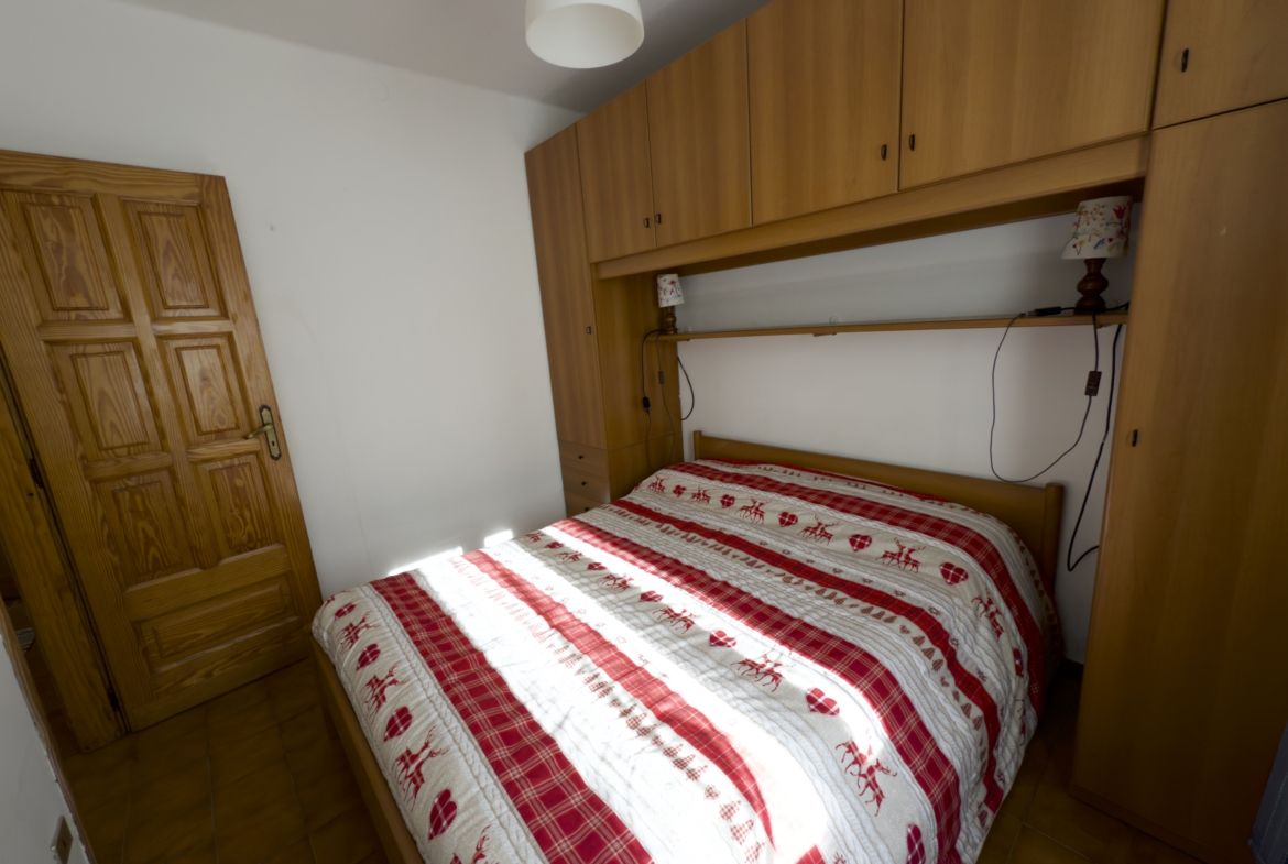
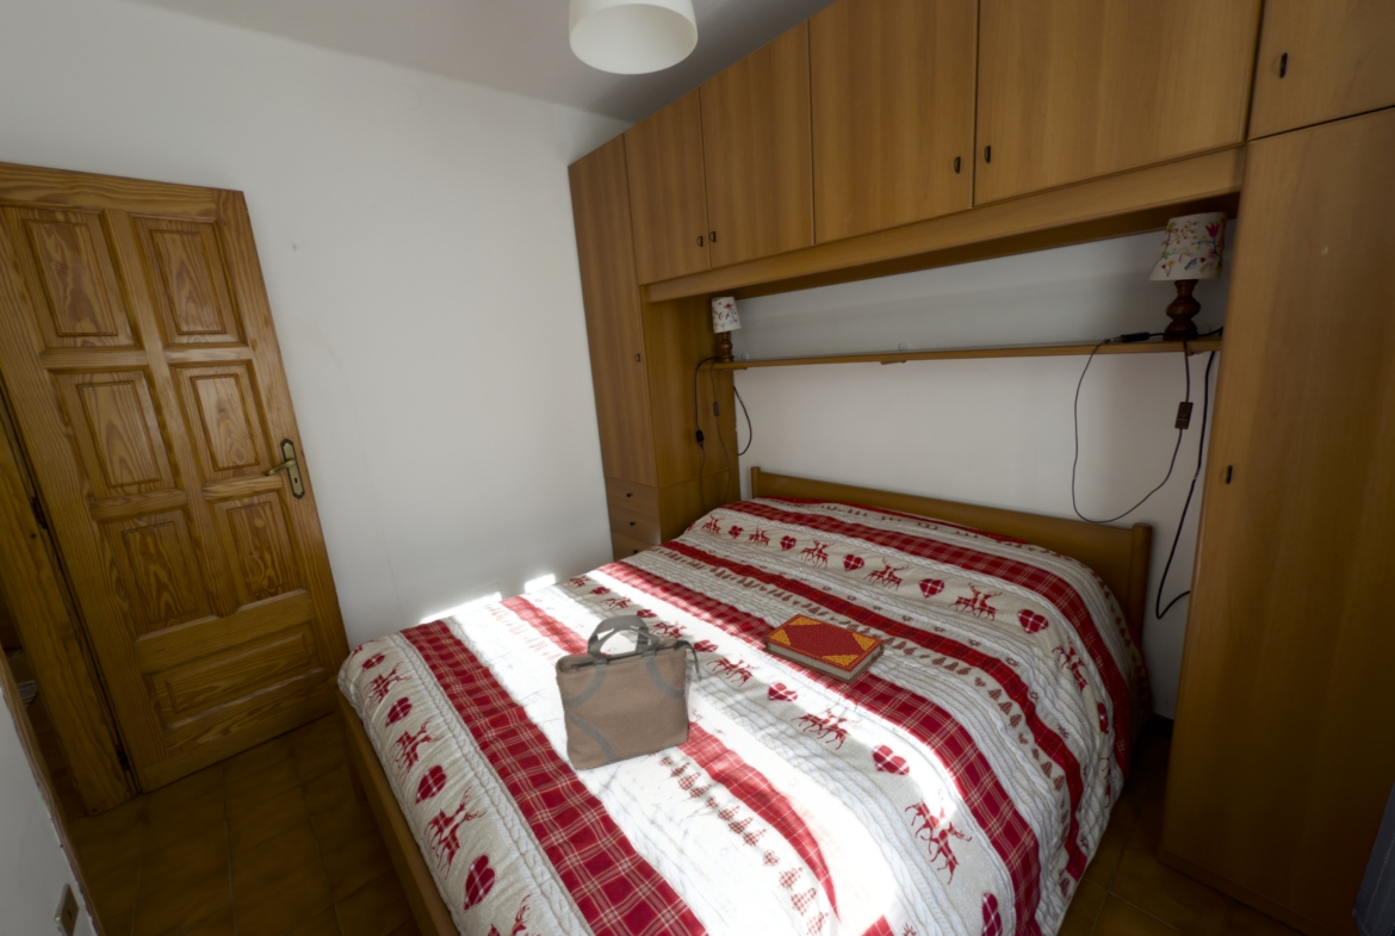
+ hardback book (822, 645)
+ tote bag (631, 680)
